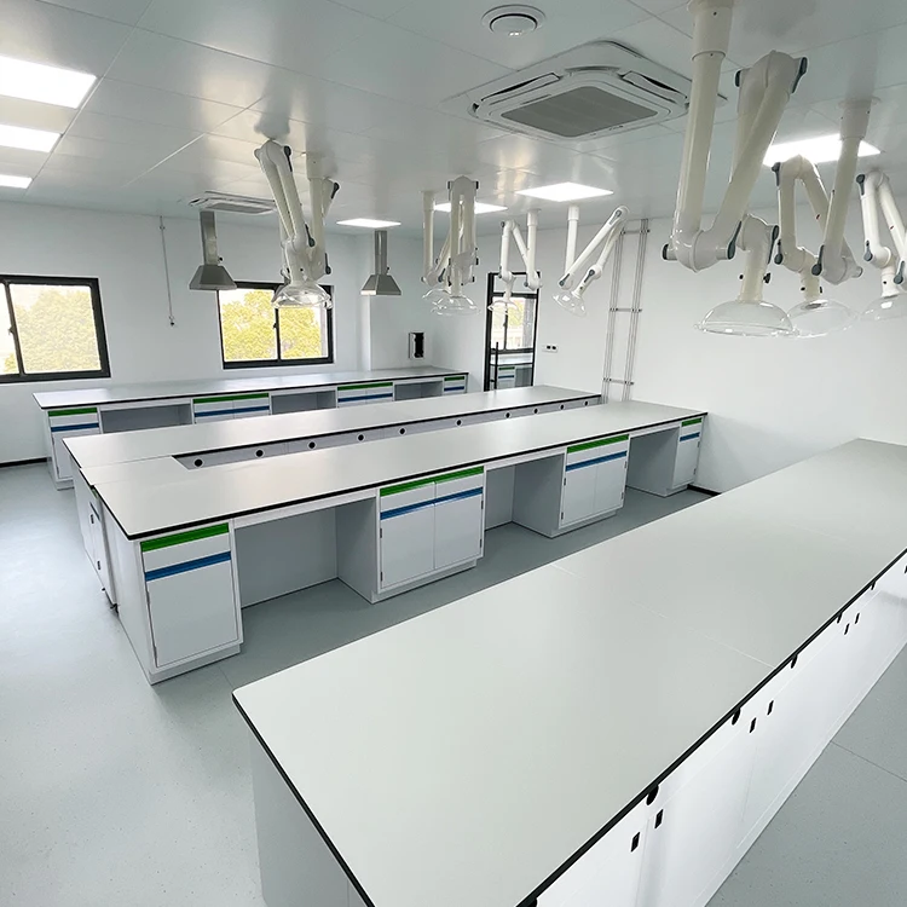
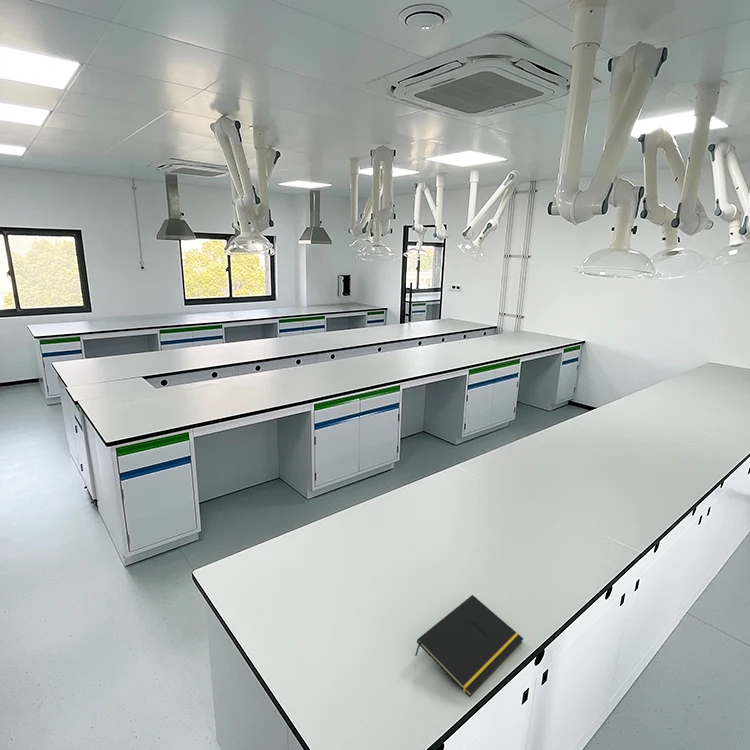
+ notepad (471, 640)
